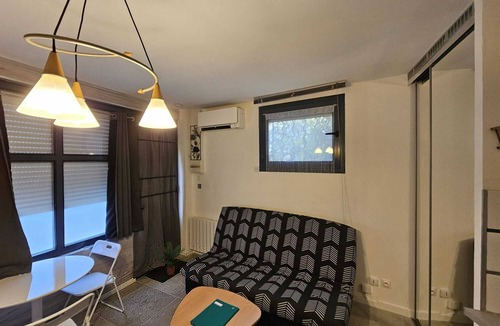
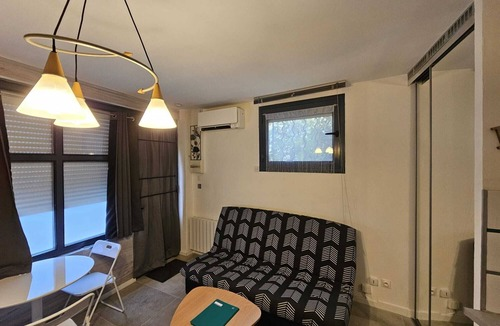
- potted plant (168, 258)
